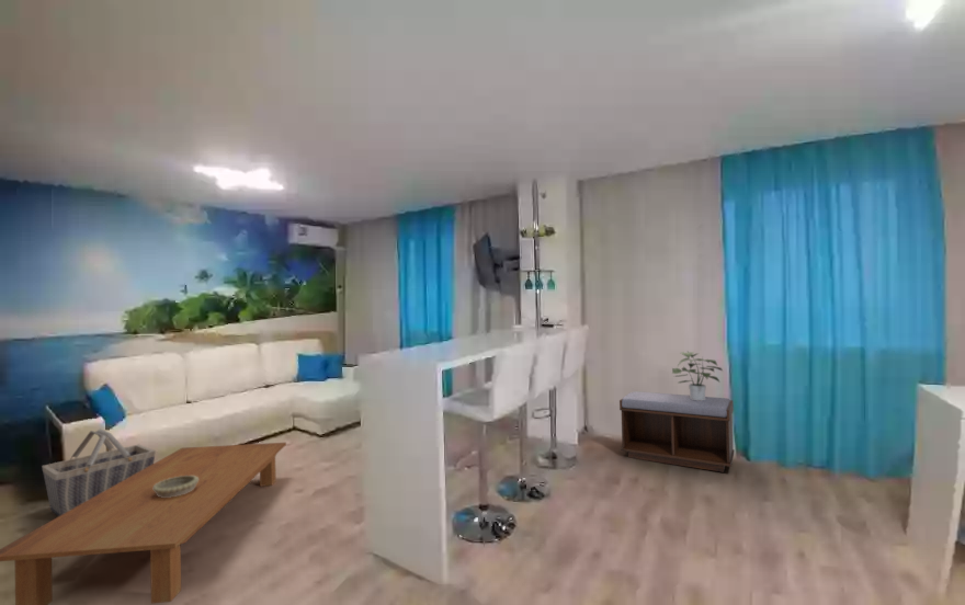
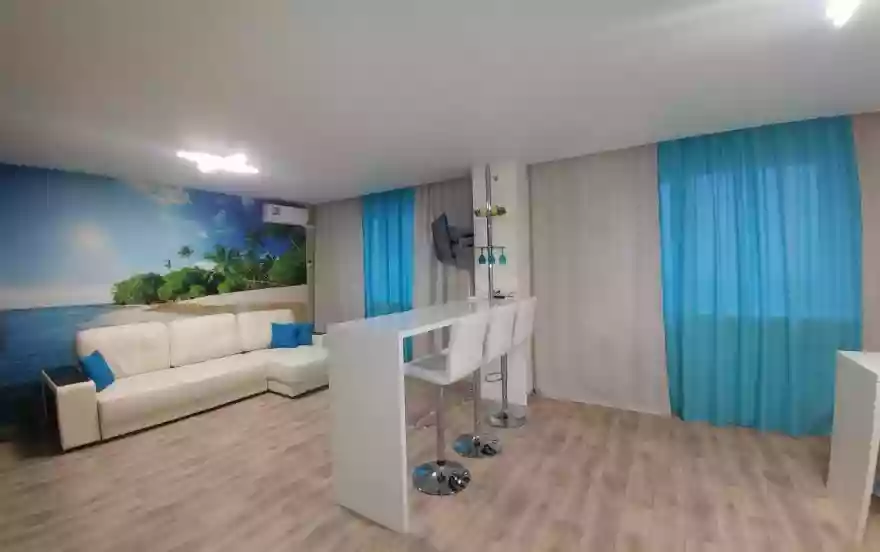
- bench (676, 427)
- basket (101, 466)
- coffee table (180, 507)
- potted plant (697, 375)
- decorative bowl (175, 486)
